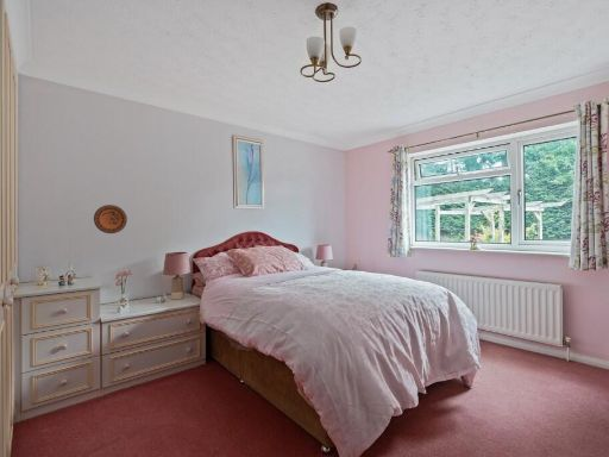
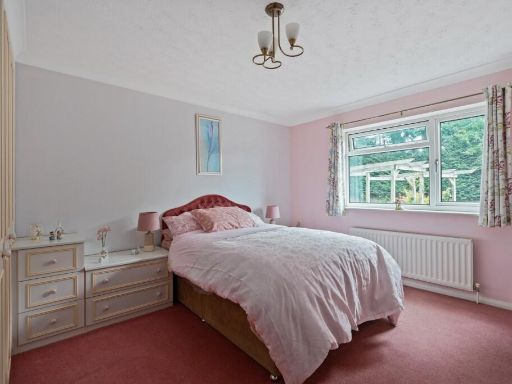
- decorative plate (111, 219)
